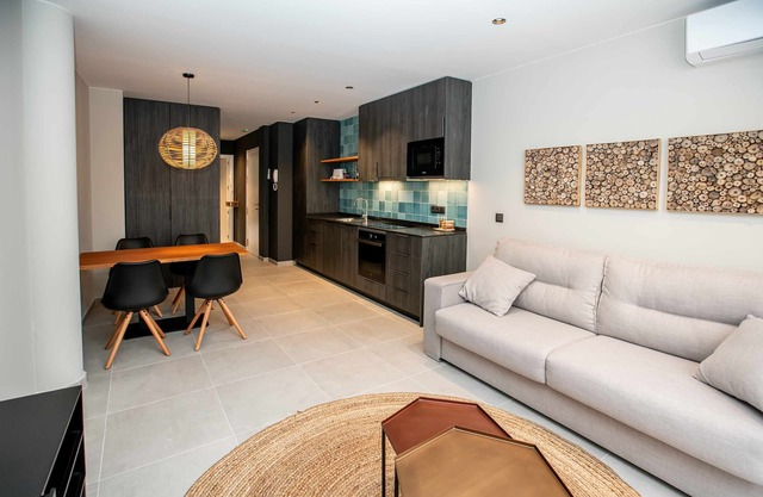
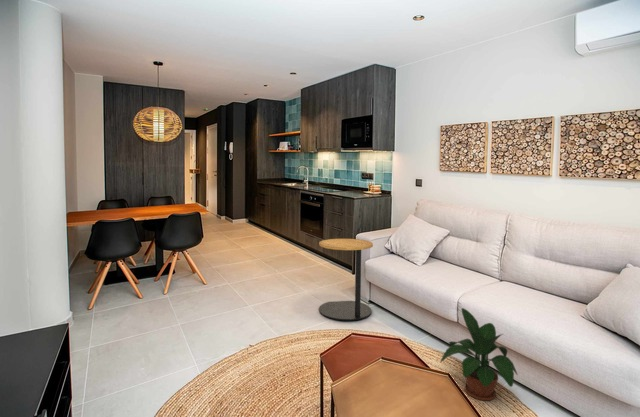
+ potted plant (482, 352)
+ side table (355, 276)
